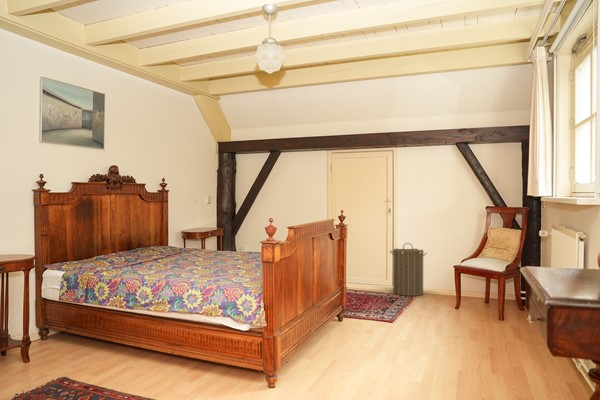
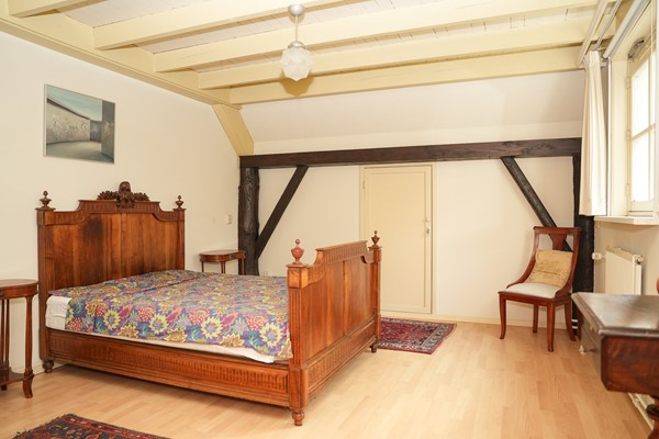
- laundry hamper (408, 267)
